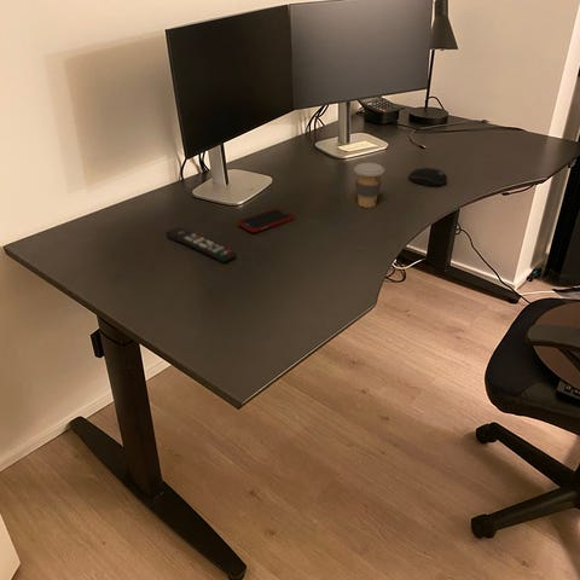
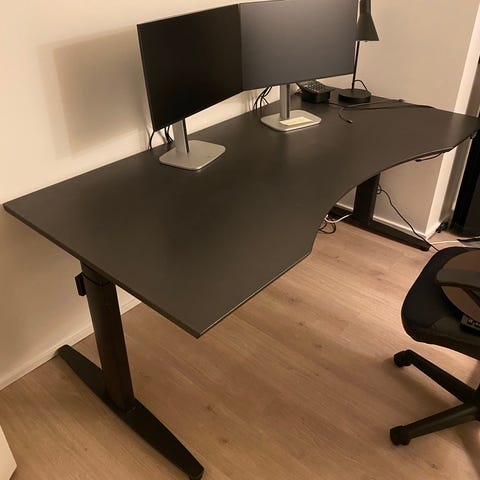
- remote control (199, 243)
- computer mouse (428, 175)
- cell phone (266, 220)
- coffee cup (367, 185)
